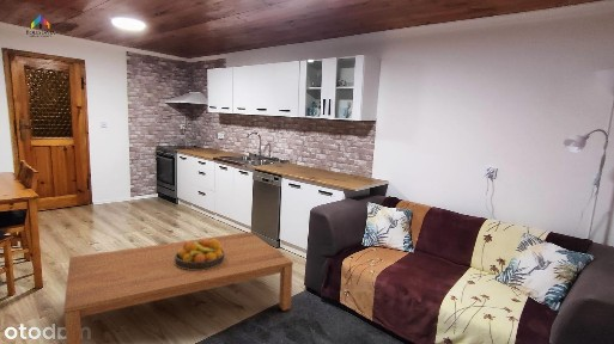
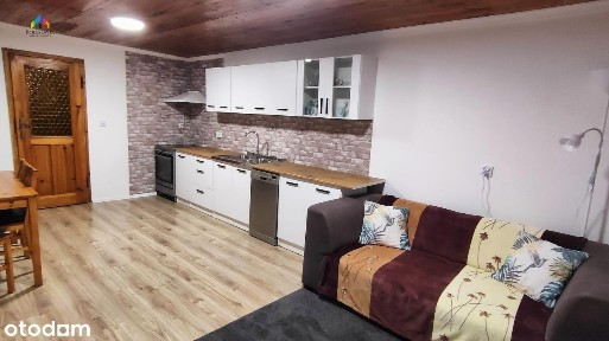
- fruit bowl (200, 250)
- coffee table (183, 283)
